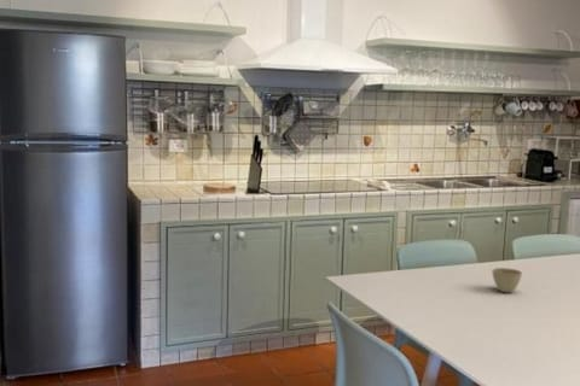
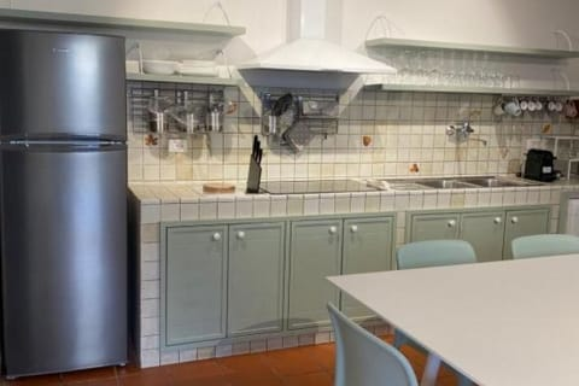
- flower pot (506, 280)
